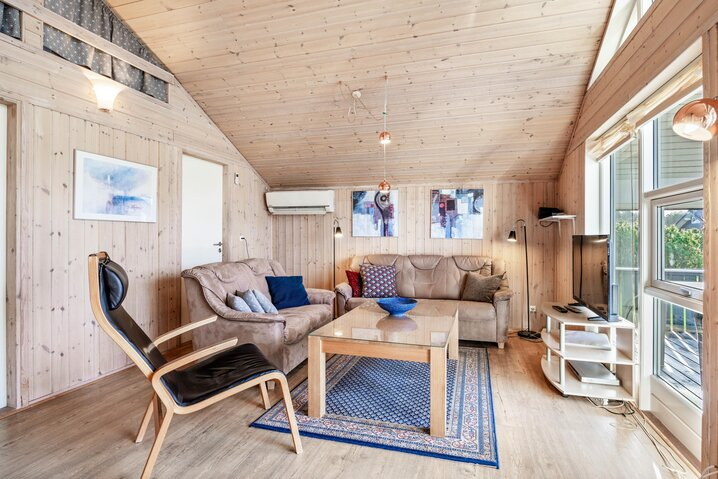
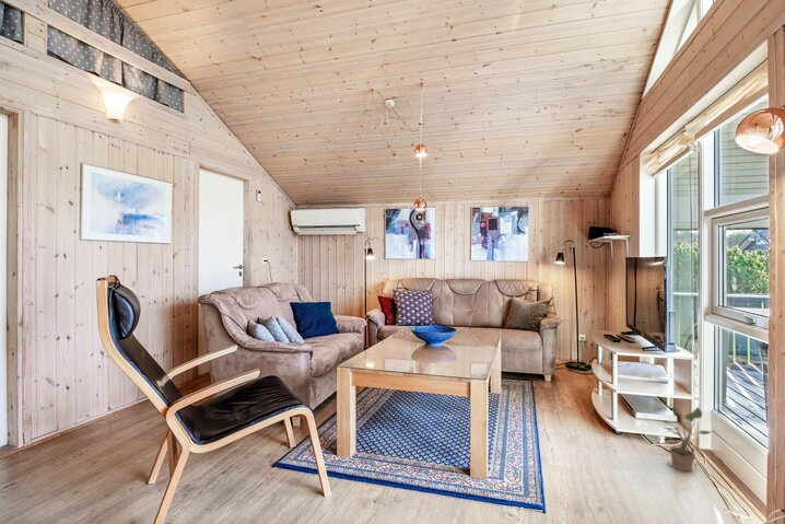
+ potted plant (682, 438)
